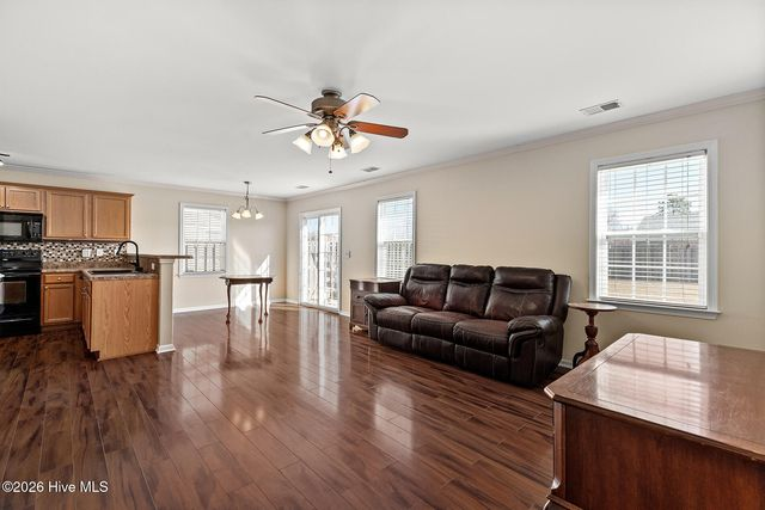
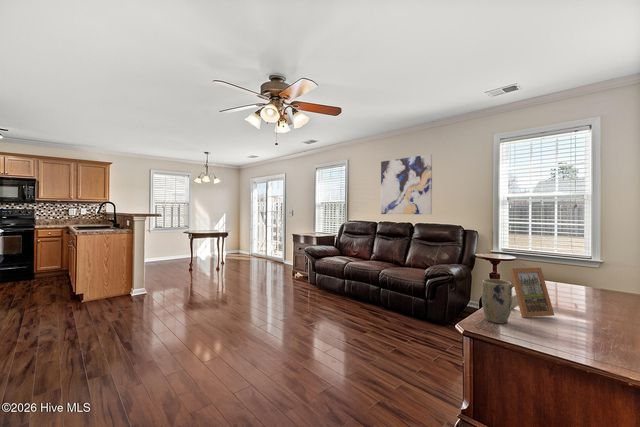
+ picture frame (525, 289)
+ plant pot (496, 300)
+ wall art (404, 186)
